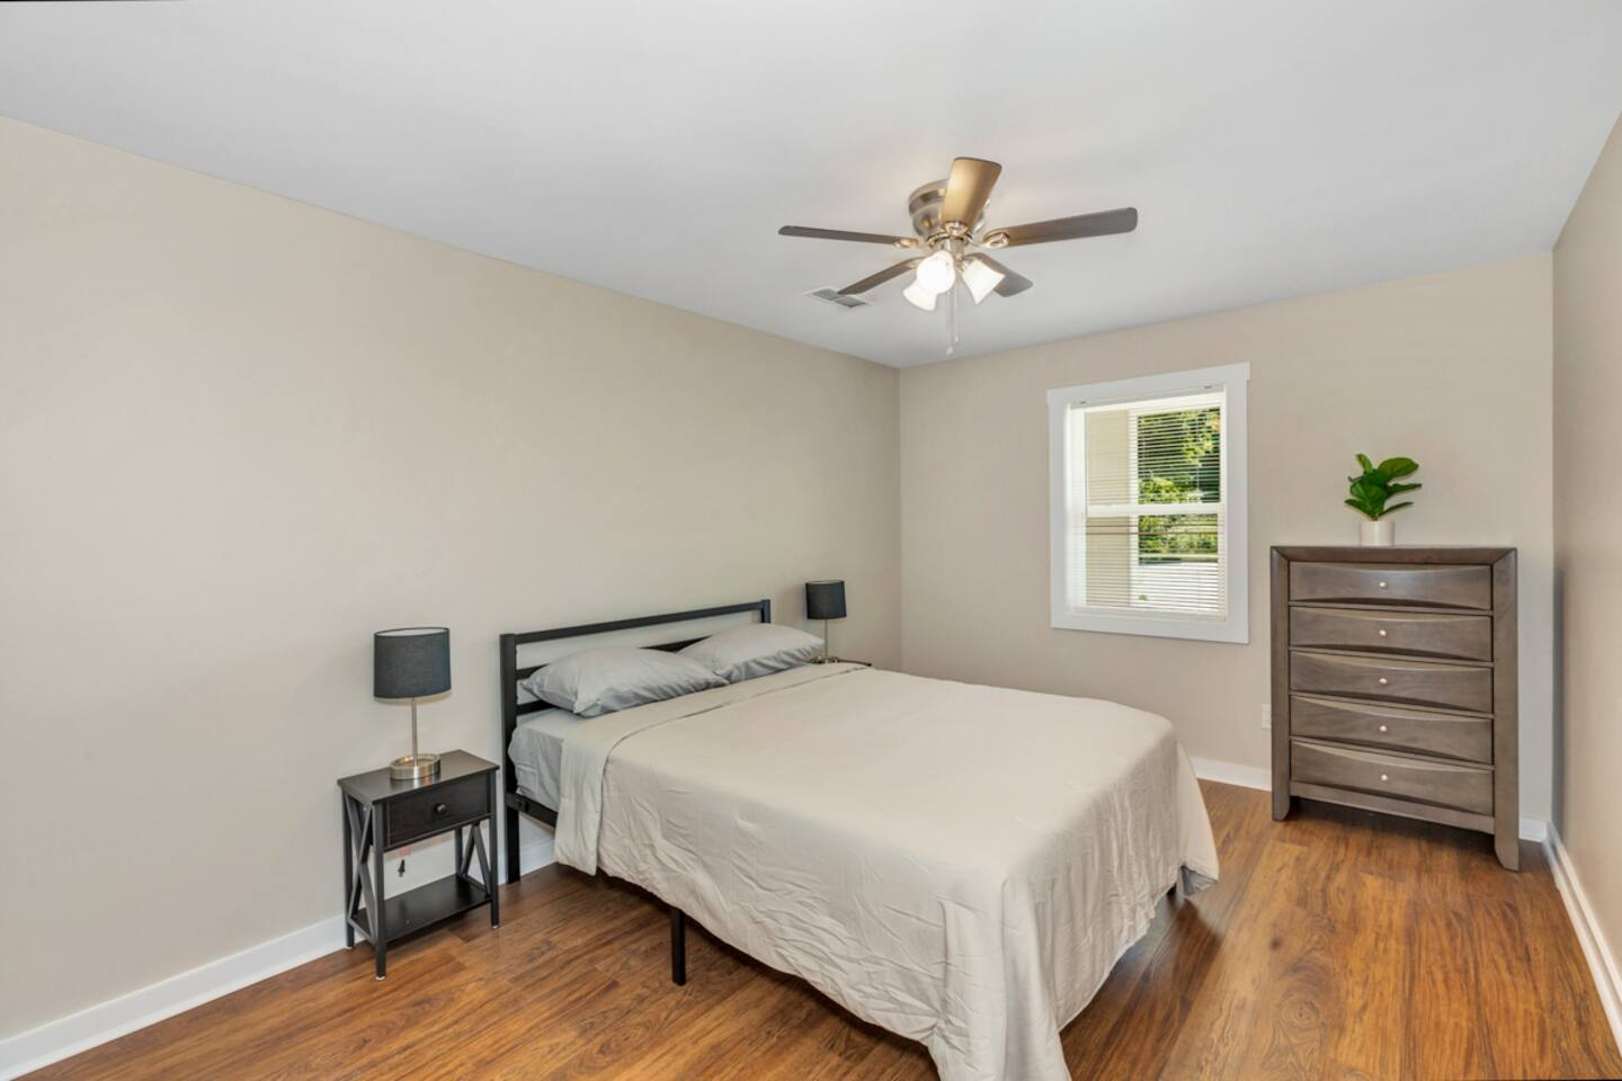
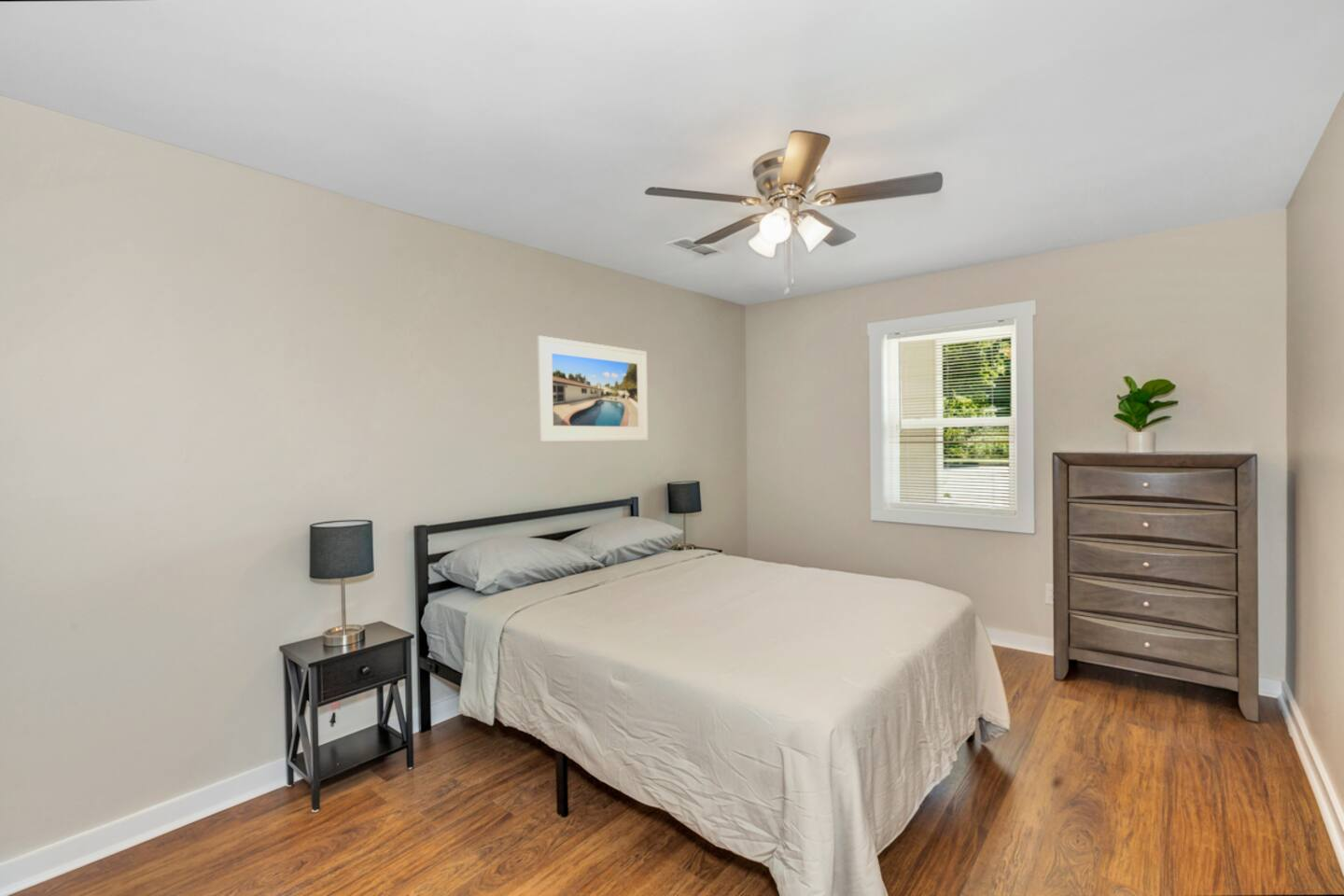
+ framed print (597, 392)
